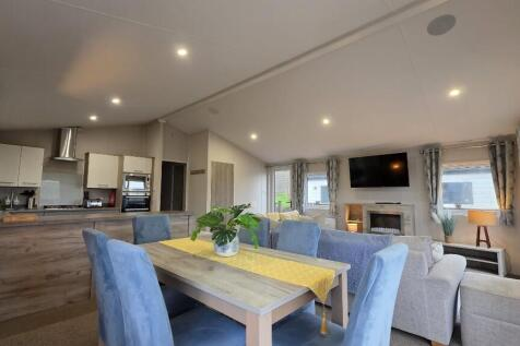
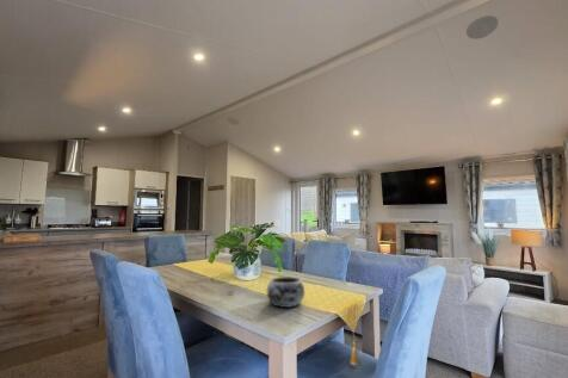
+ decorative bowl (285, 291)
